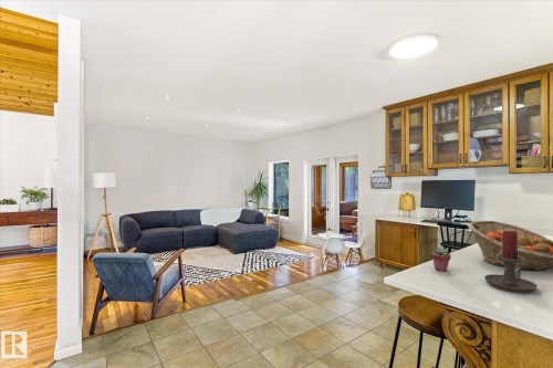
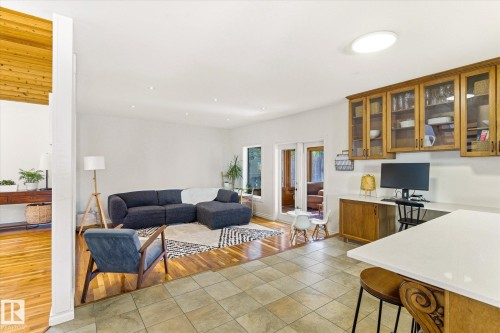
- fruit basket (518, 242)
- potted succulent (440, 257)
- candle holder (511, 256)
